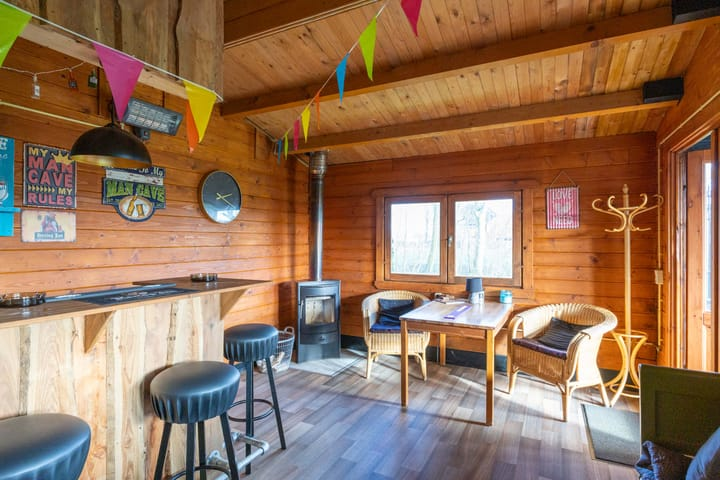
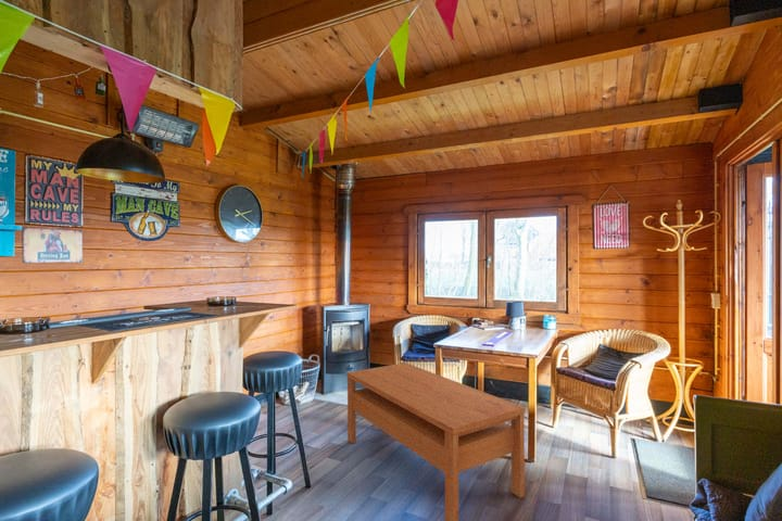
+ coffee table (424, 425)
